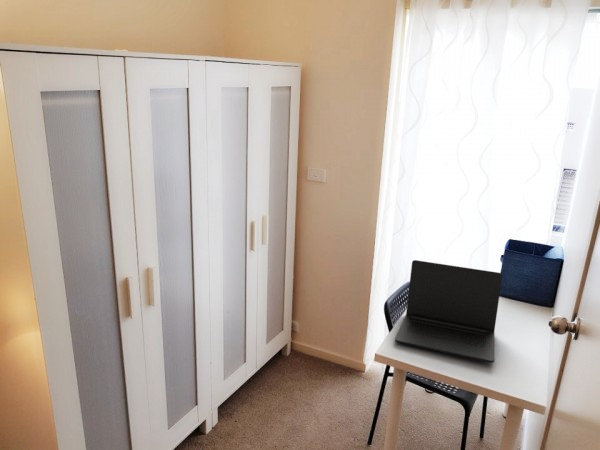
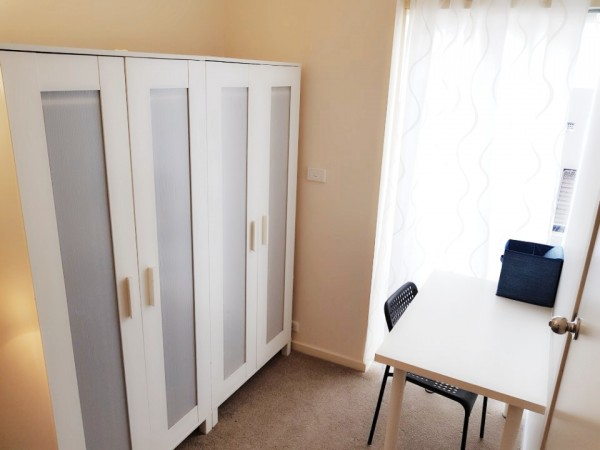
- laptop (449, 307)
